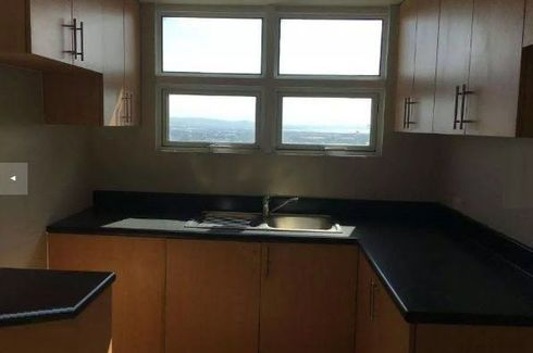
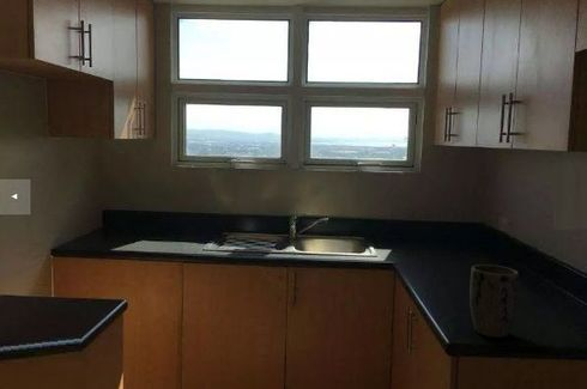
+ plant pot (492, 300)
